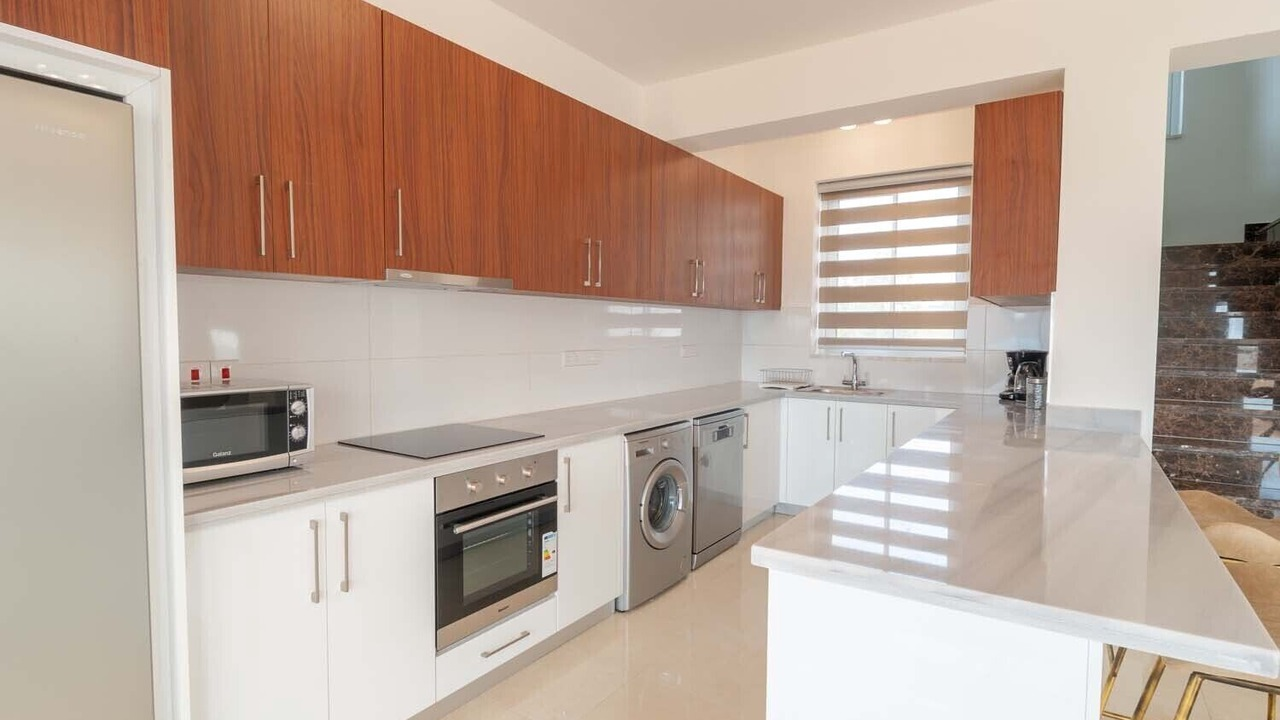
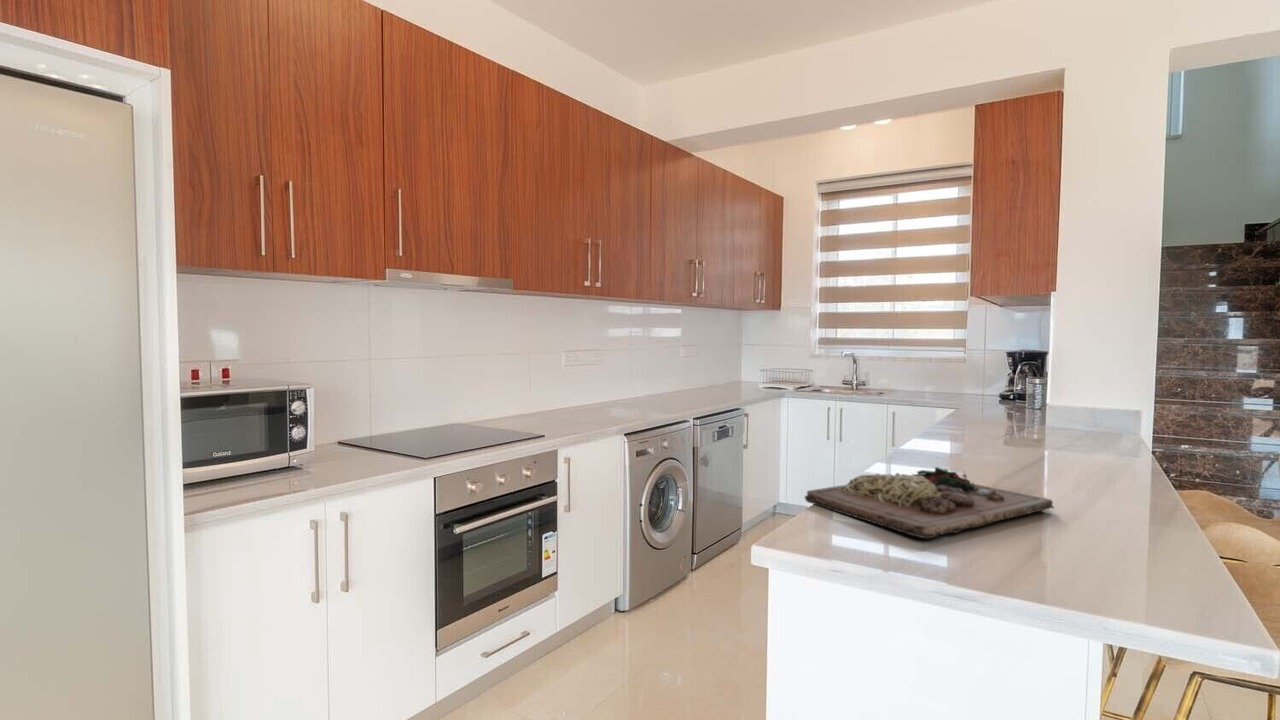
+ cutting board (925, 489)
